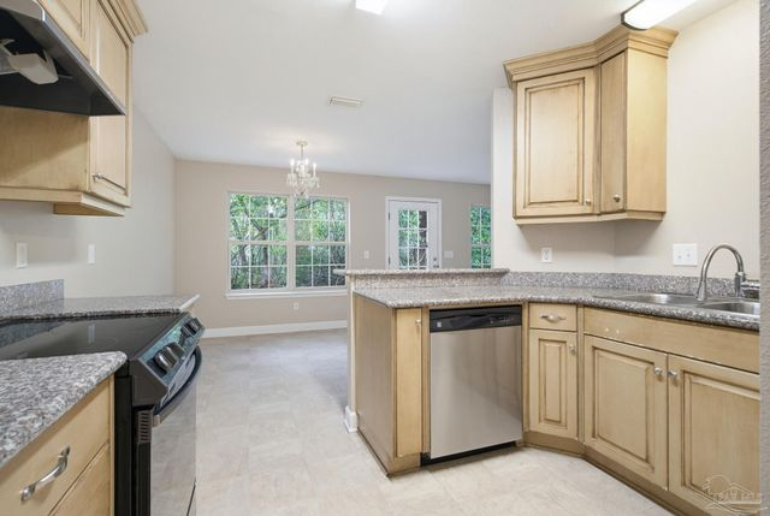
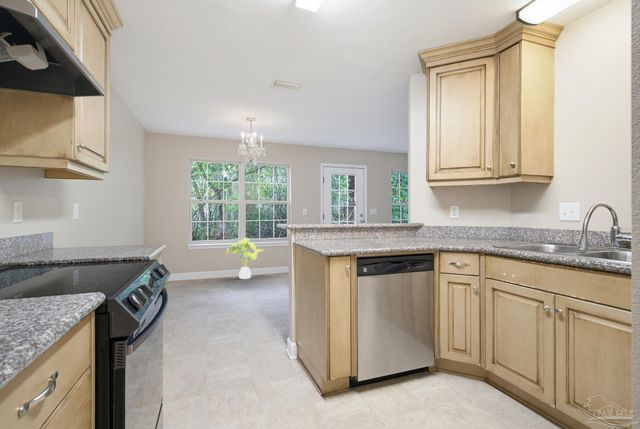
+ house plant (248, 258)
